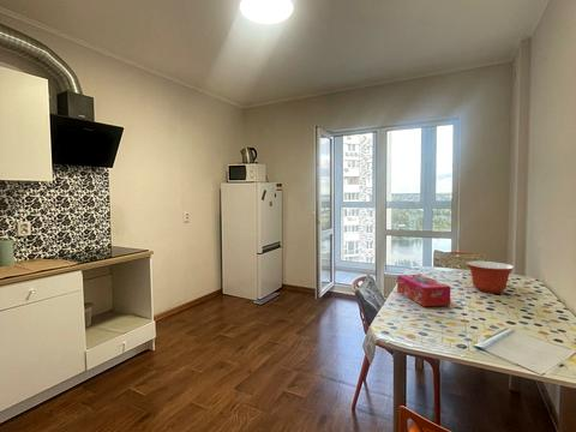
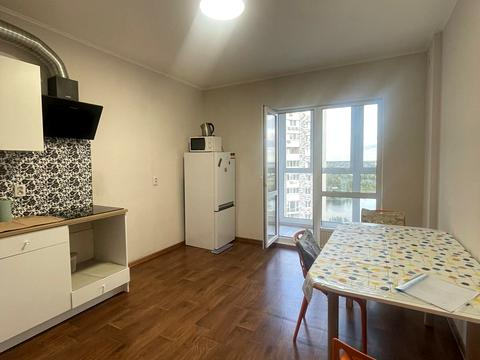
- tissue box (421, 288)
- mixing bowl (488, 277)
